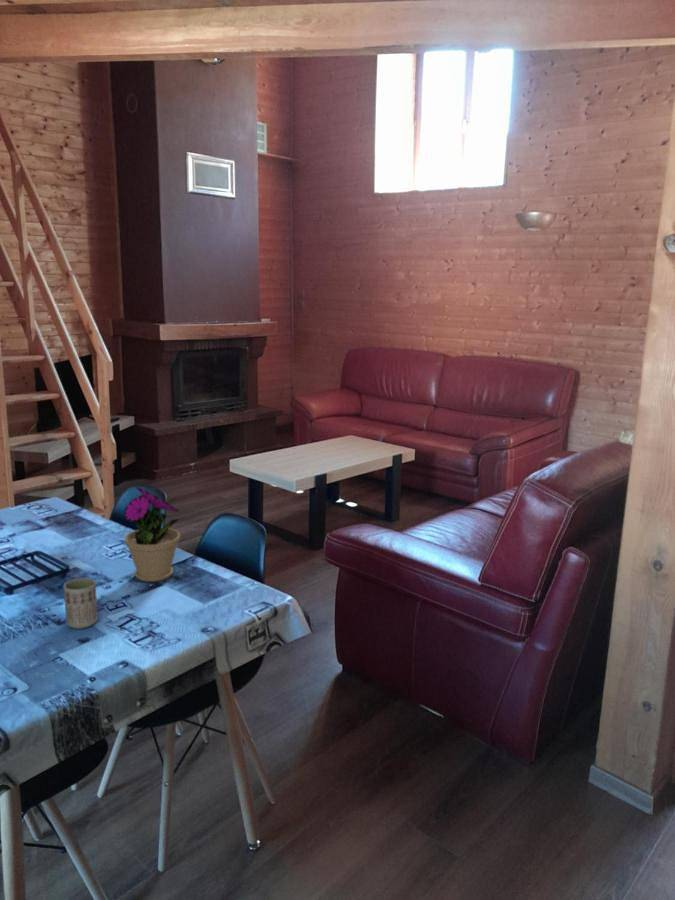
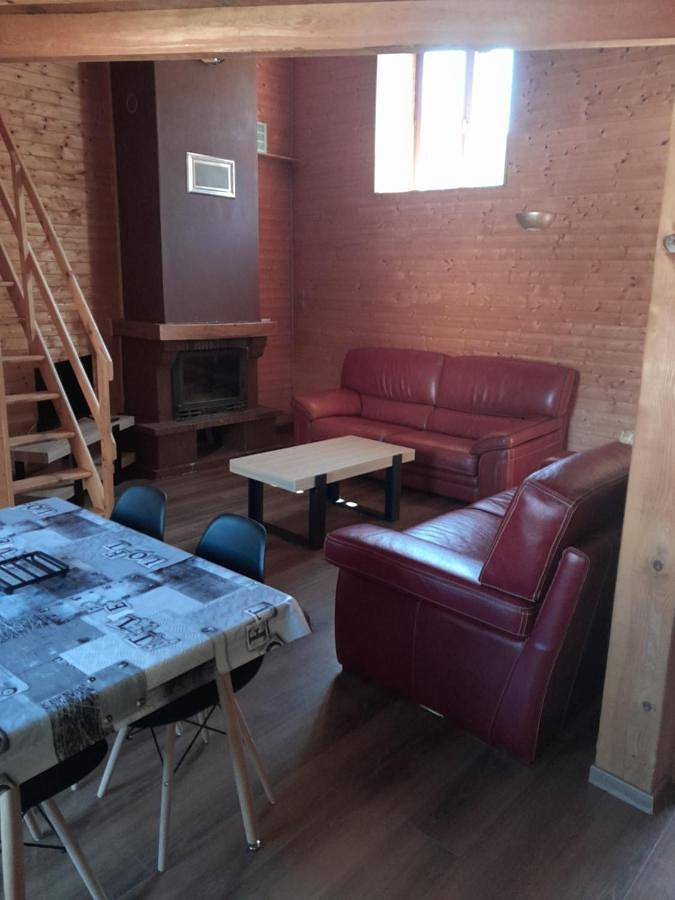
- flower pot (152, 531)
- cup (81, 603)
